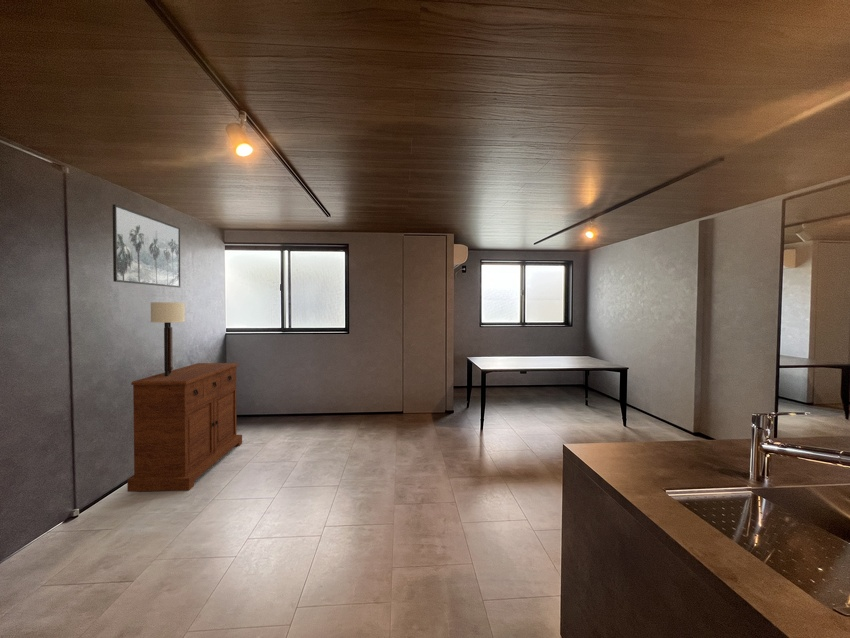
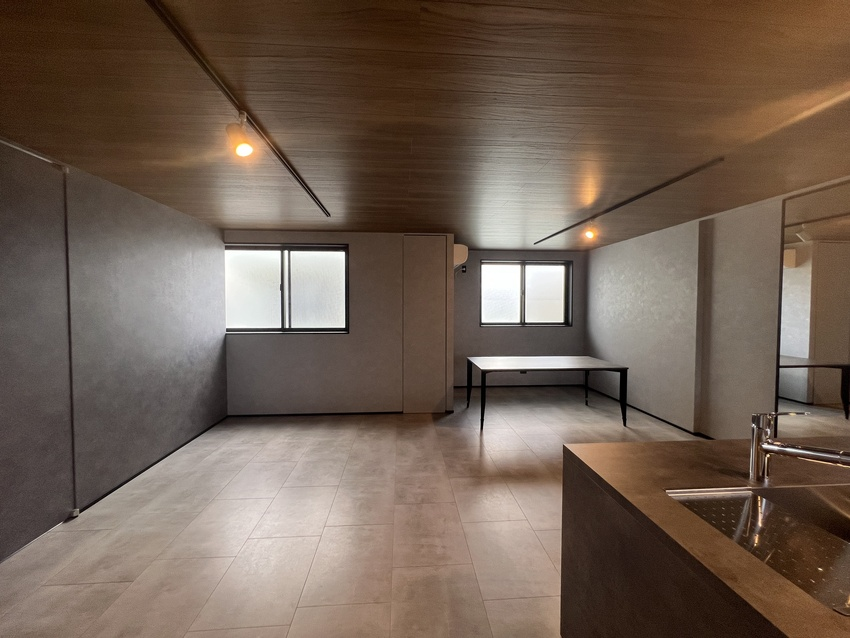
- sideboard (193, 417)
- wall sconce (168, 338)
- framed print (150, 251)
